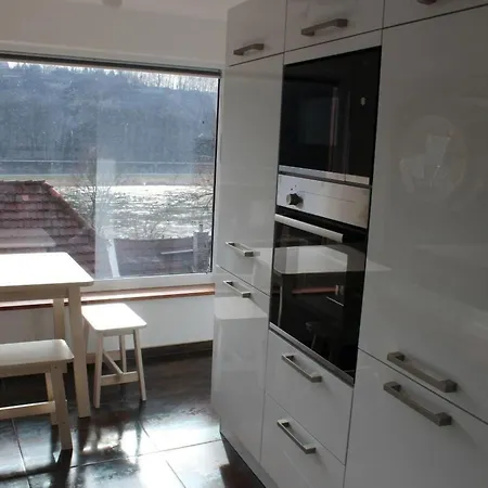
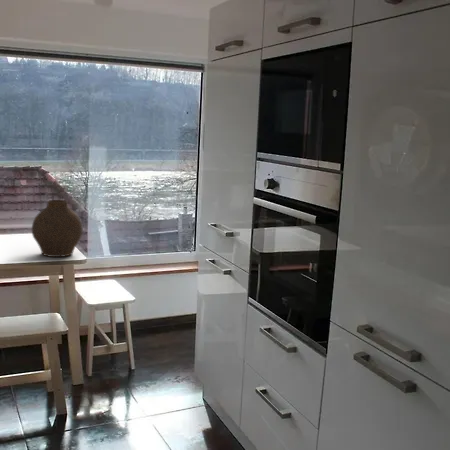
+ vase (57, 227)
